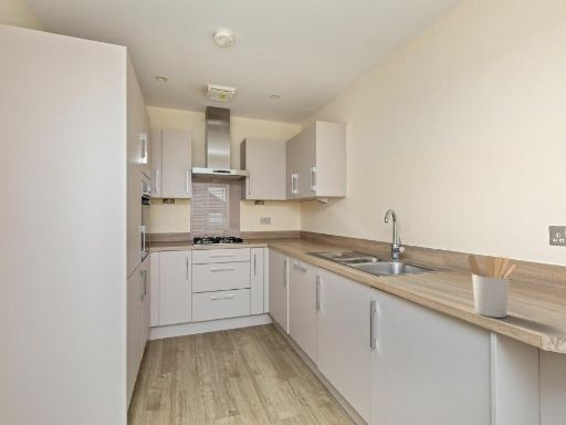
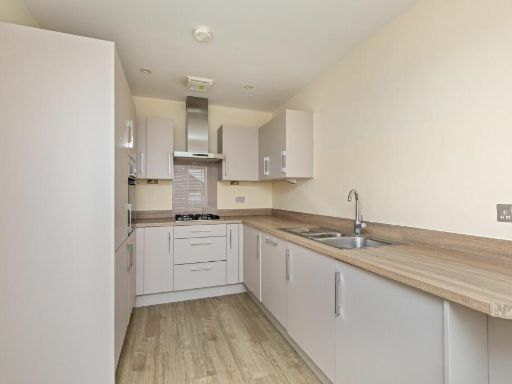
- utensil holder (492, 283)
